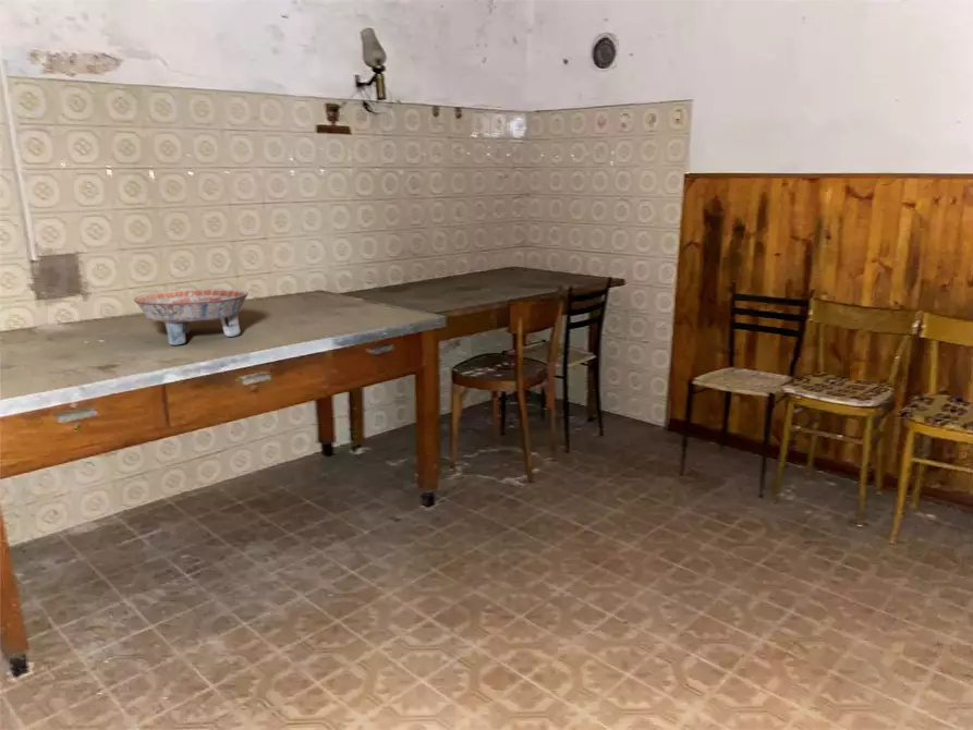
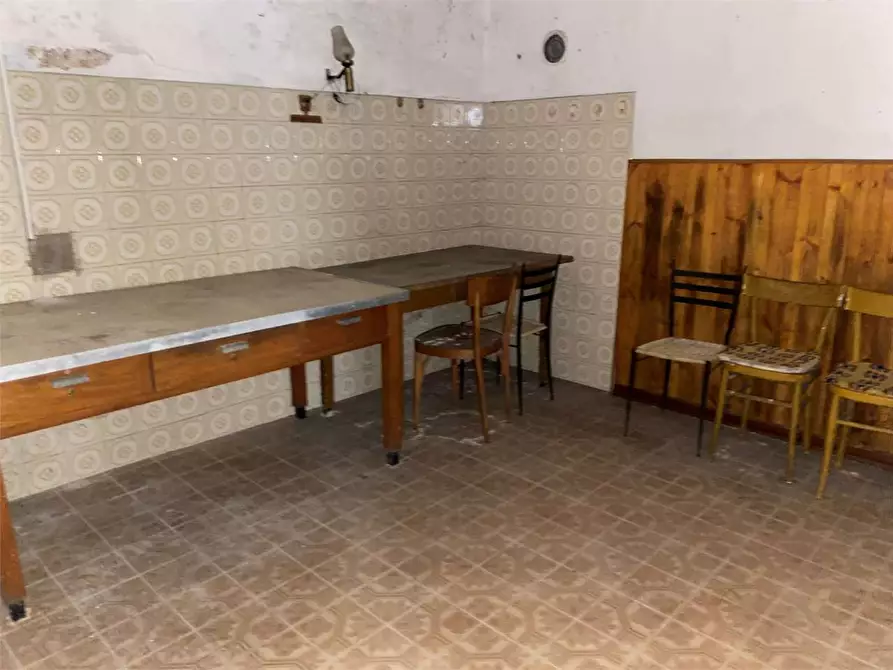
- ceramic bowl (194, 316)
